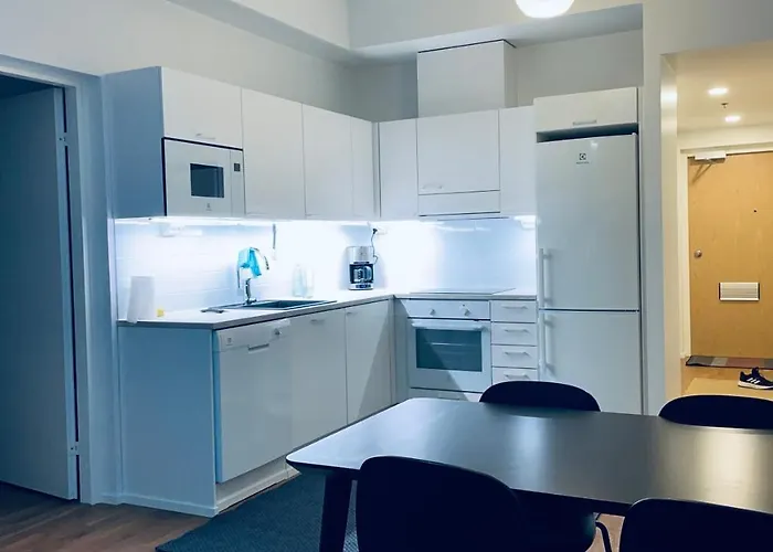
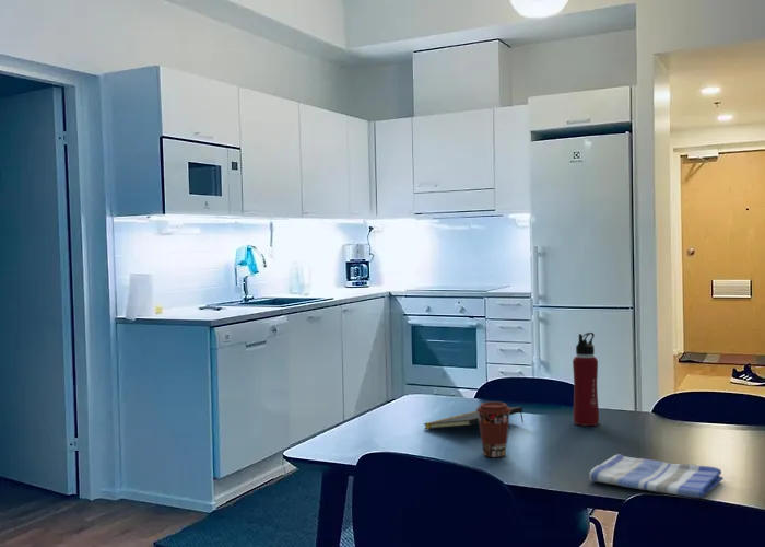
+ coffee cup (494, 429)
+ dish towel (655, 474)
+ water bottle (585, 377)
+ notepad (473, 417)
